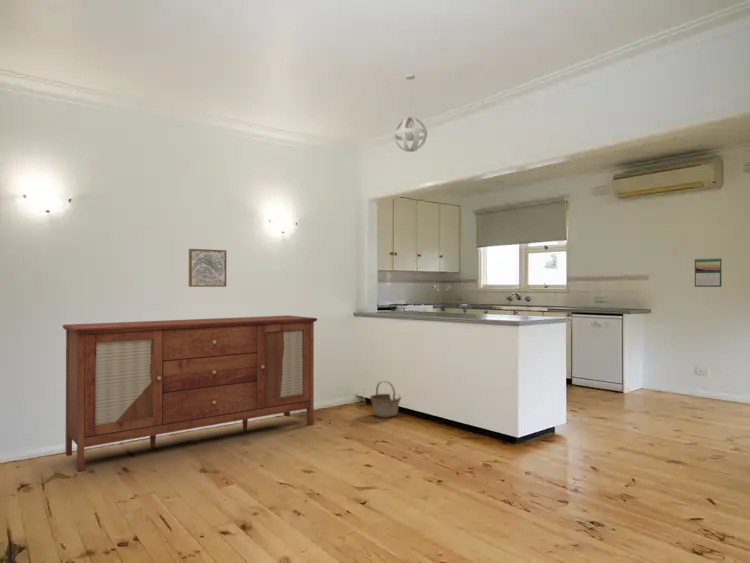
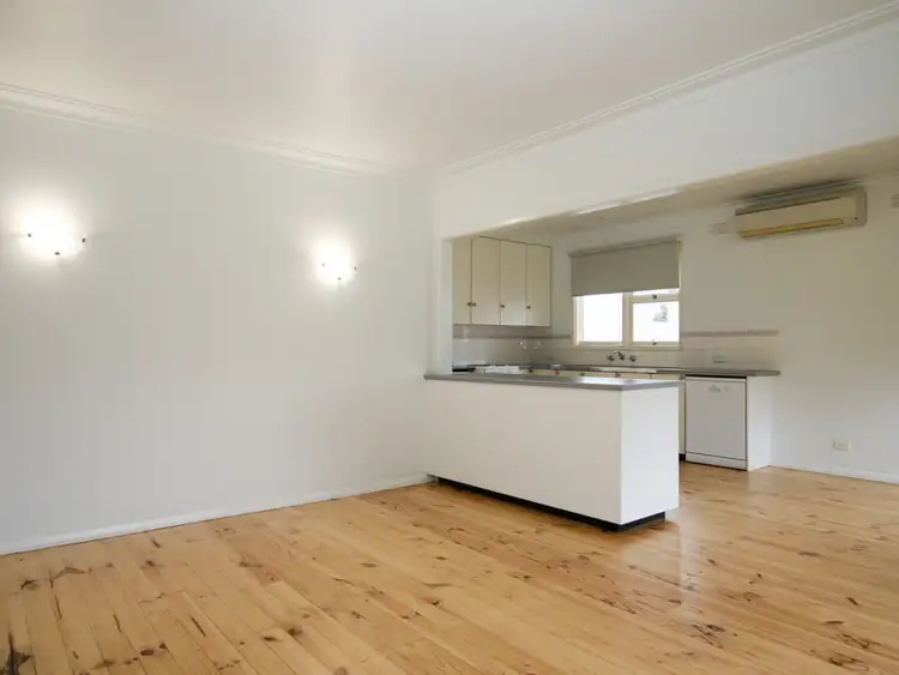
- wall art (207, 268)
- basket (385, 398)
- sideboard (202, 379)
- pendant light (410, 113)
- calendar (707, 272)
